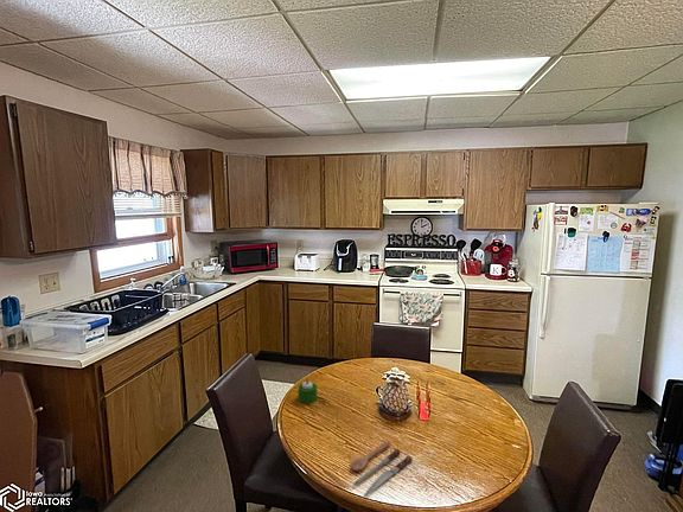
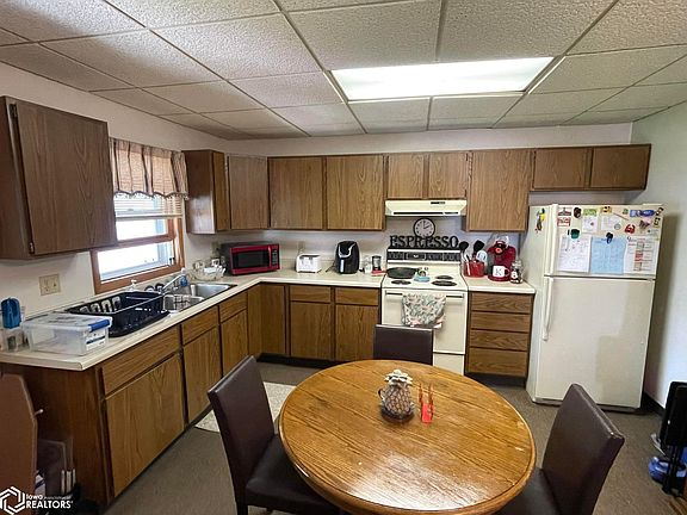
- candle (307, 388)
- spoon (376, 466)
